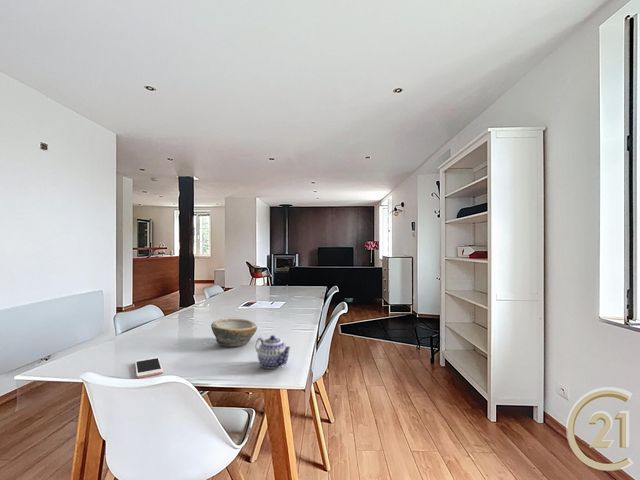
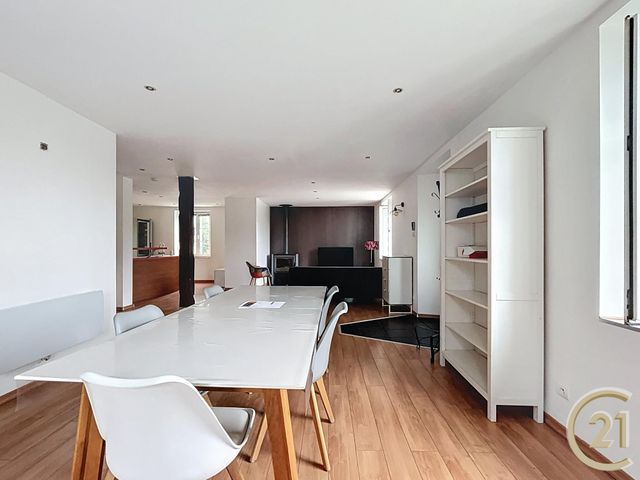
- cell phone (148, 366)
- teapot (272, 350)
- bowl (234, 332)
